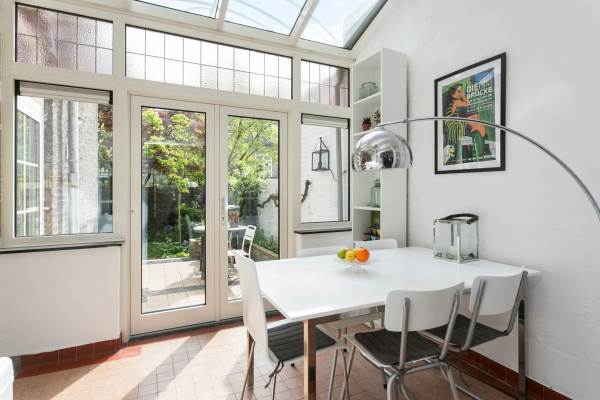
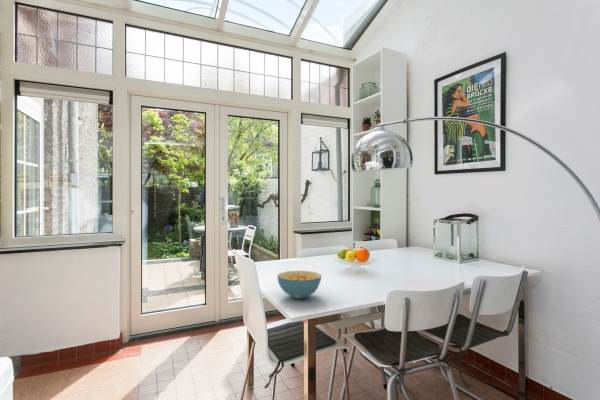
+ cereal bowl (299, 286)
